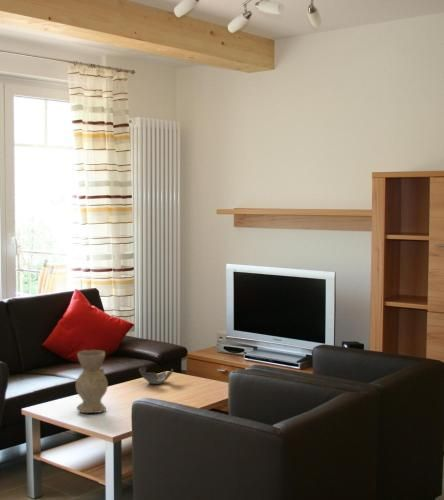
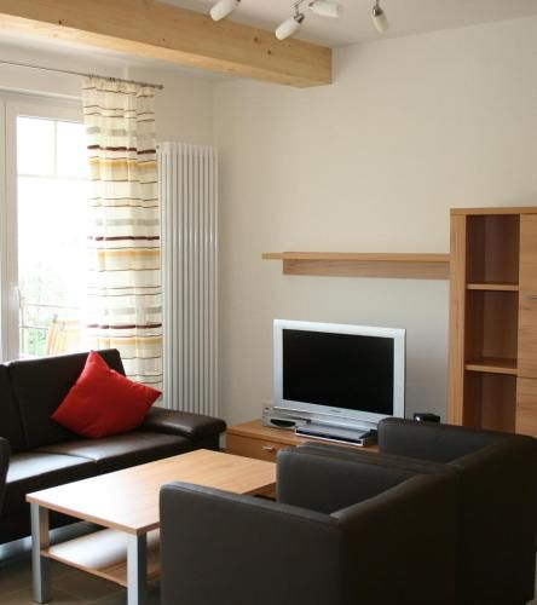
- decorative bowl (155, 376)
- vase (94, 380)
